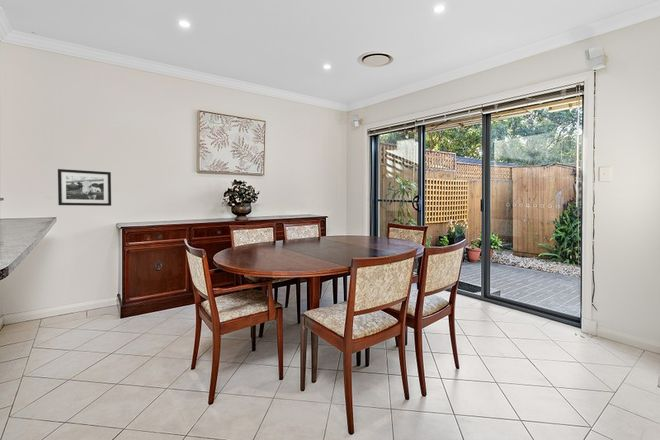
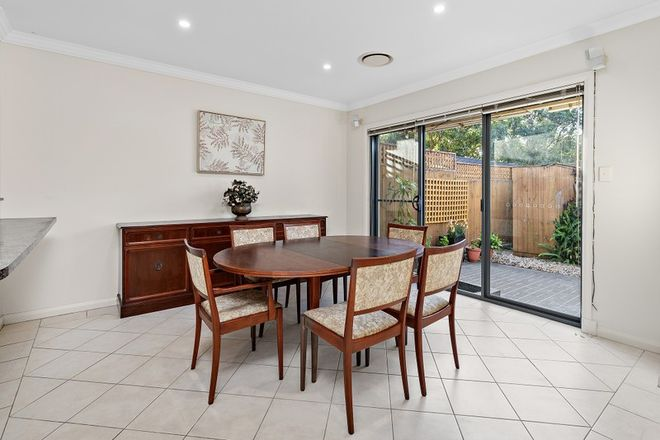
- picture frame (85, 188)
